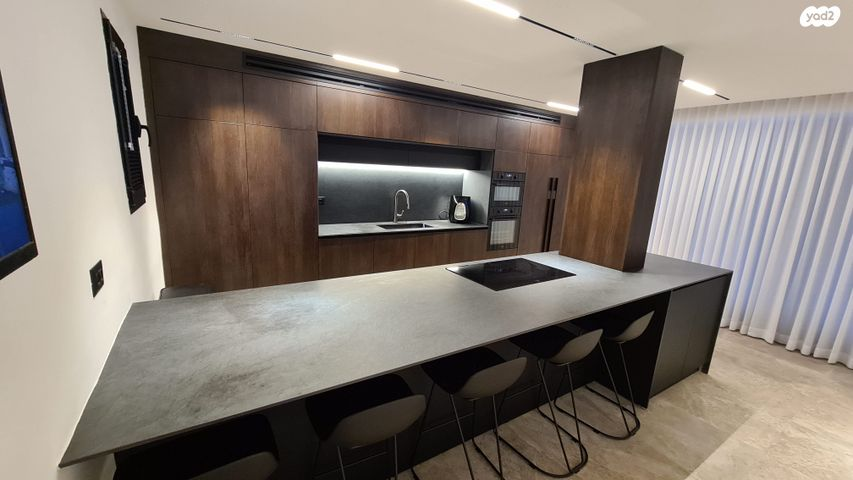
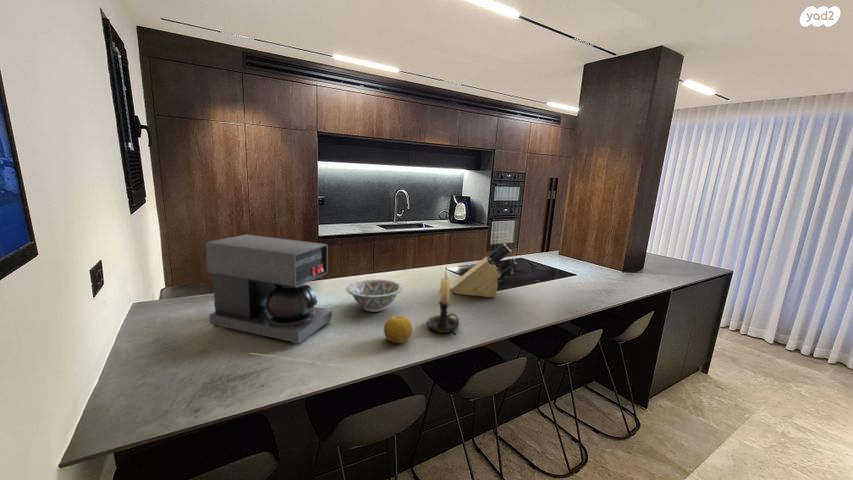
+ fruit (397, 329)
+ knife block (483, 268)
+ coffee maker (270, 284)
+ candle holder (447, 299)
+ decorative bowl (374, 297)
